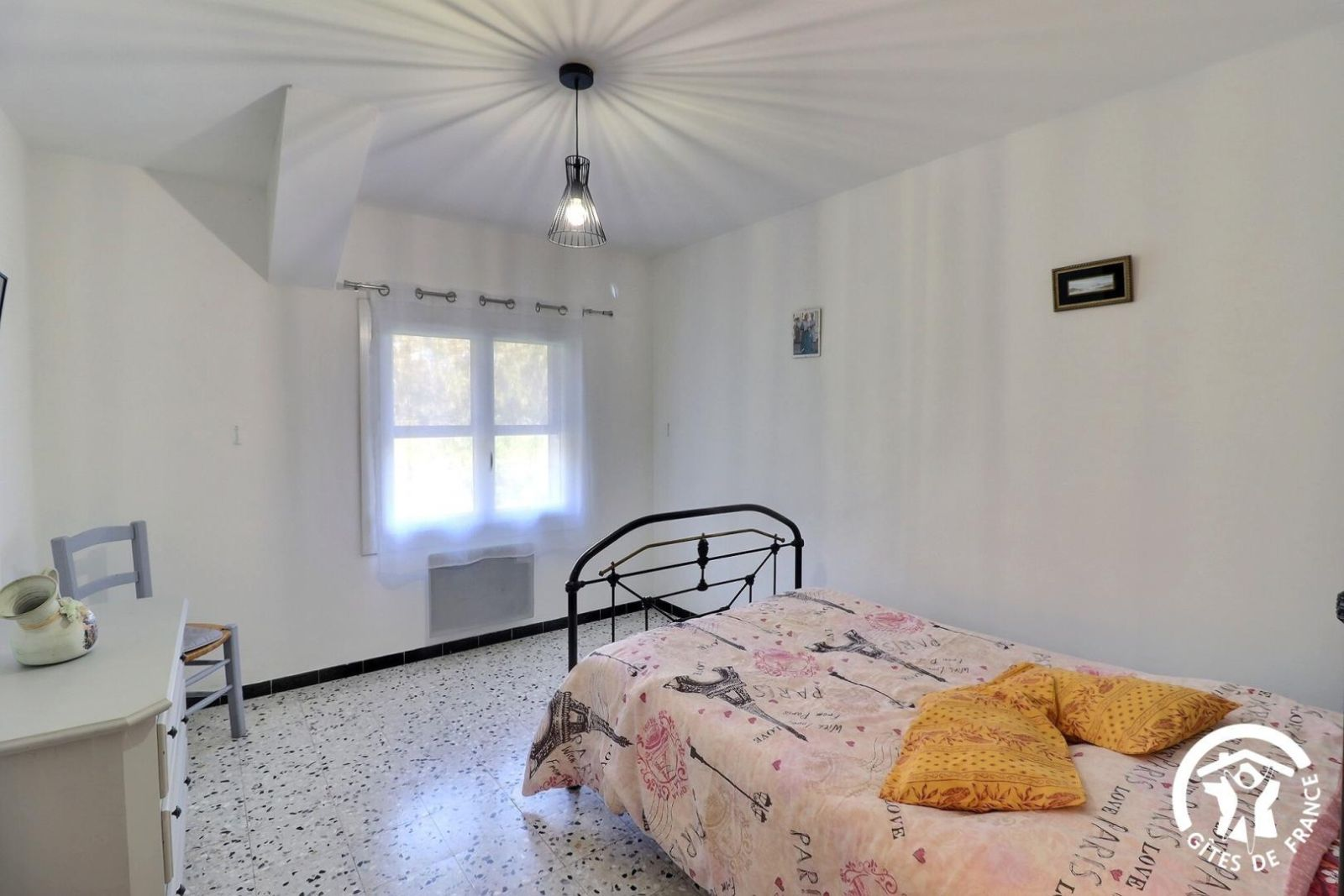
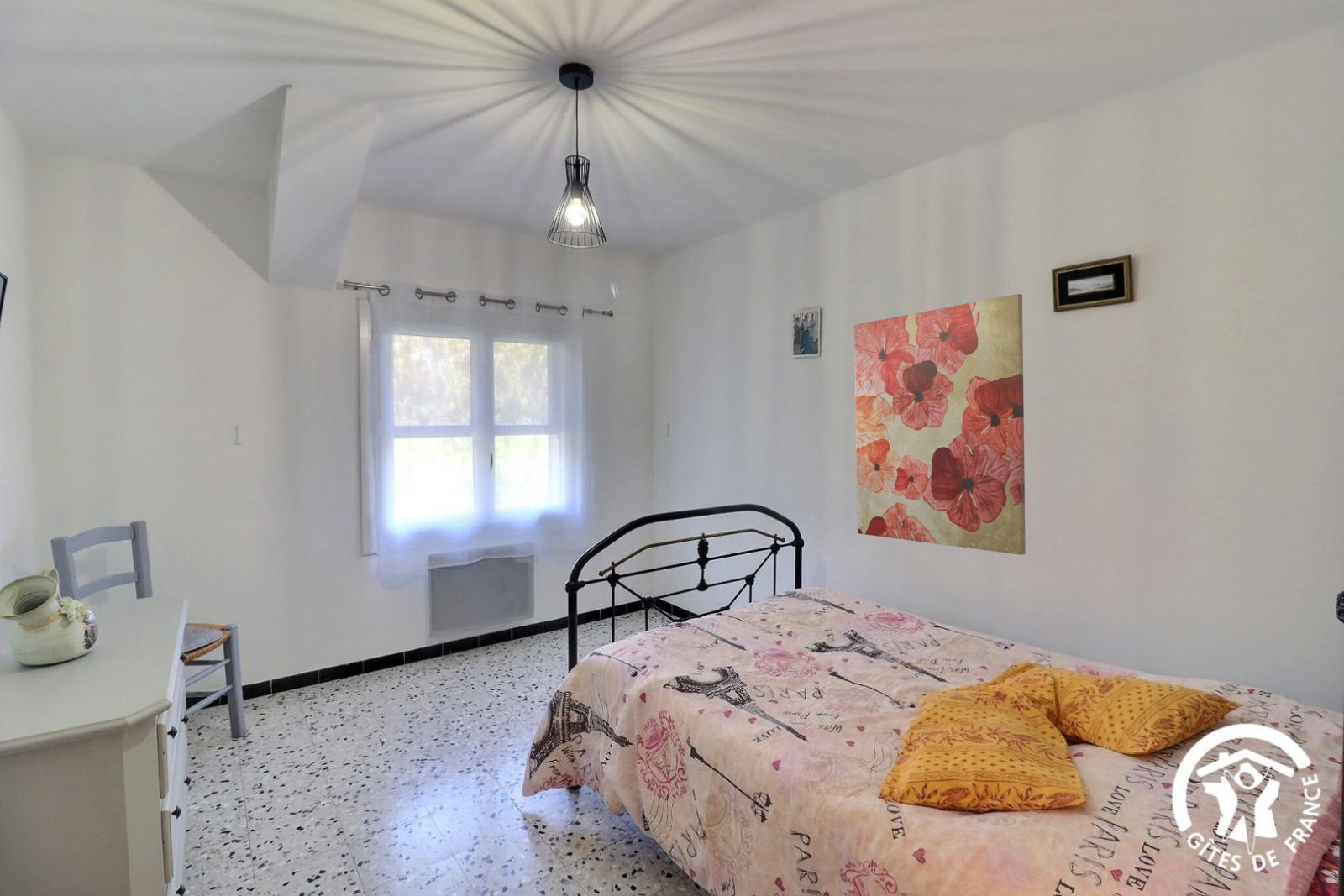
+ wall art (931, 427)
